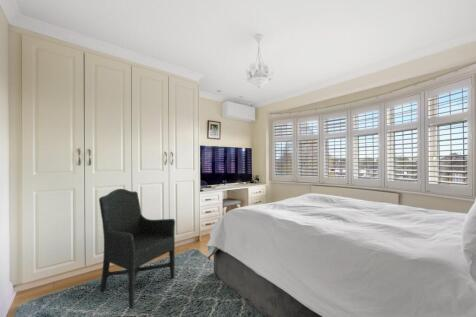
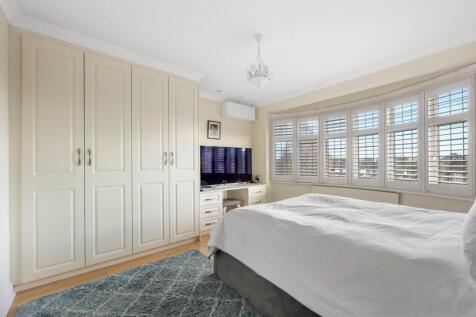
- chair (137, 237)
